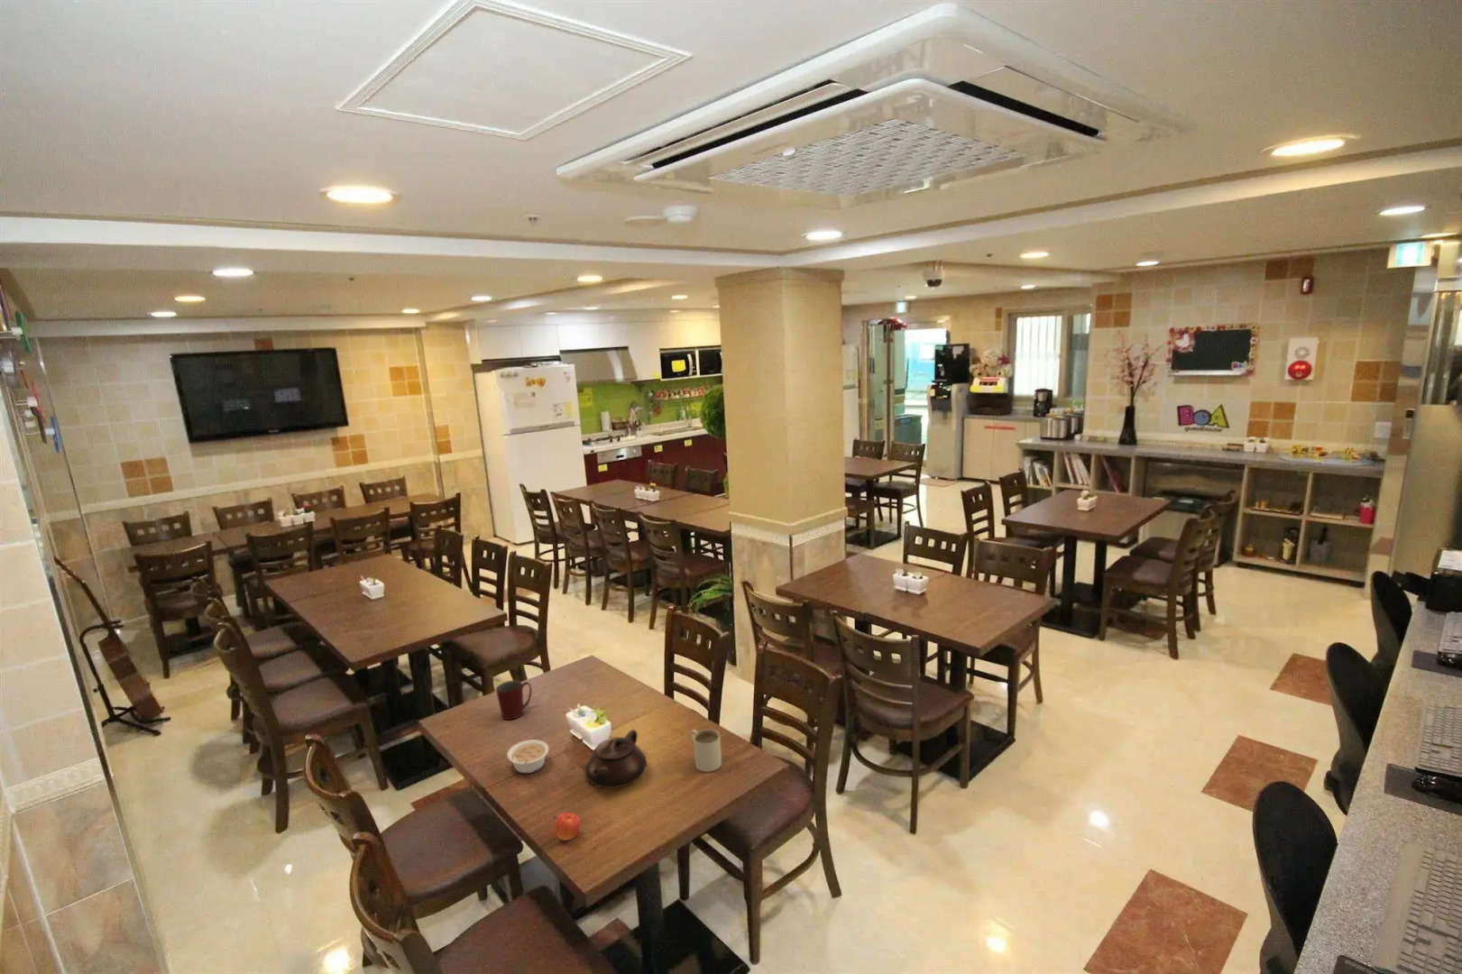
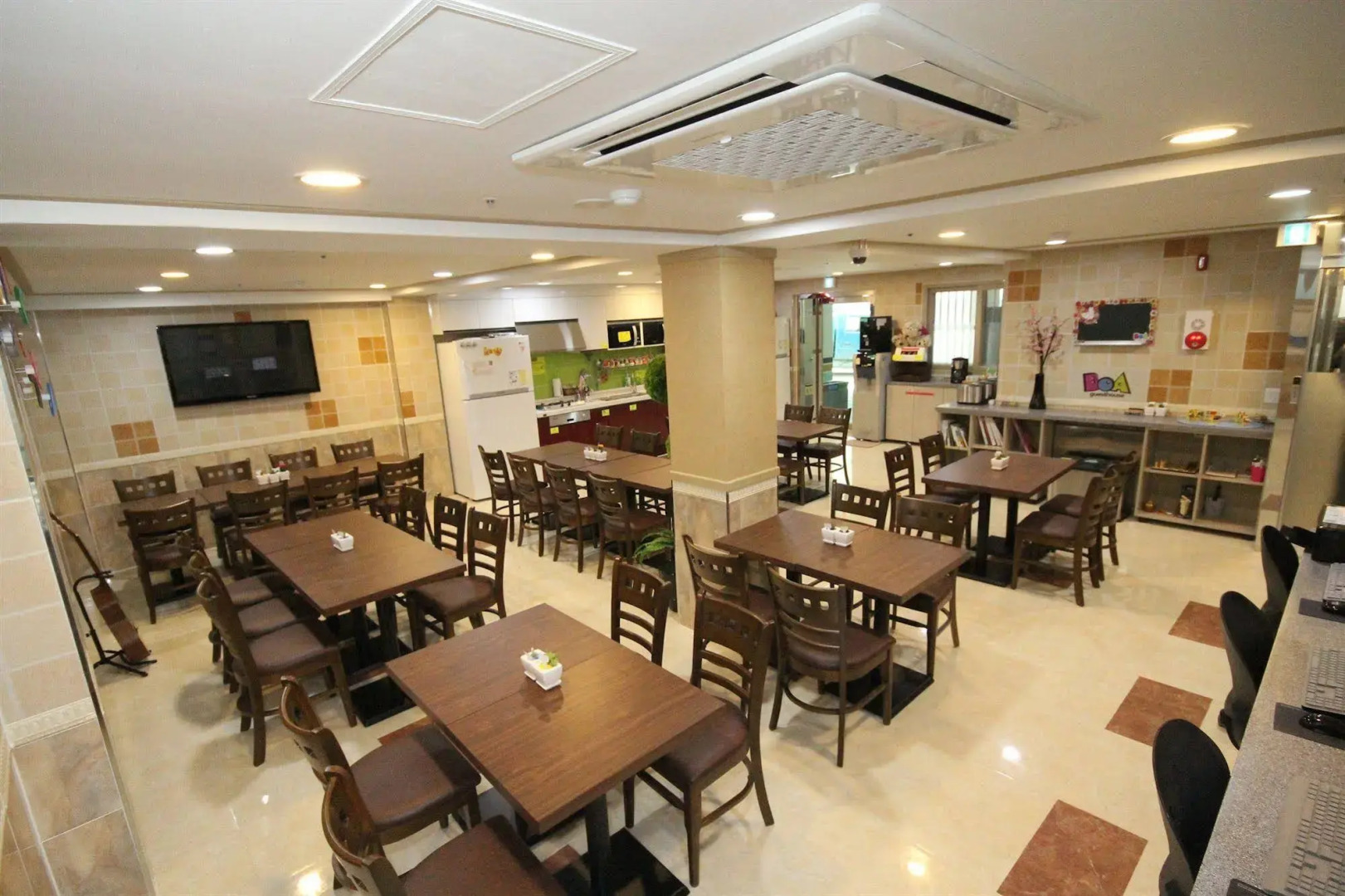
- mug (703, 748)
- teapot (617, 757)
- apple (564, 824)
- legume (529, 757)
- mug (515, 699)
